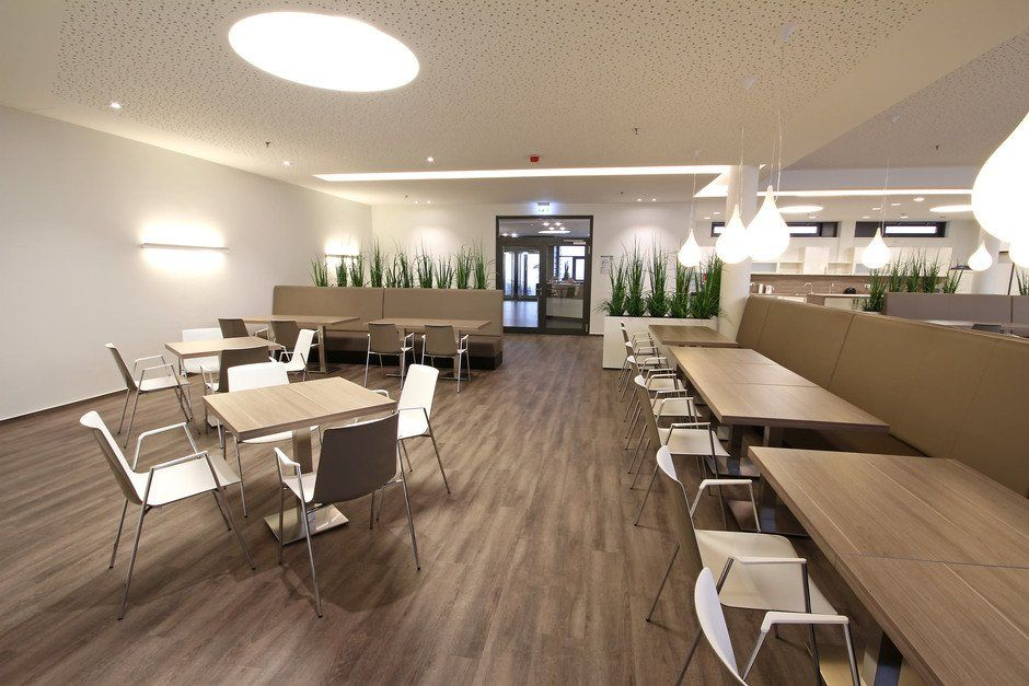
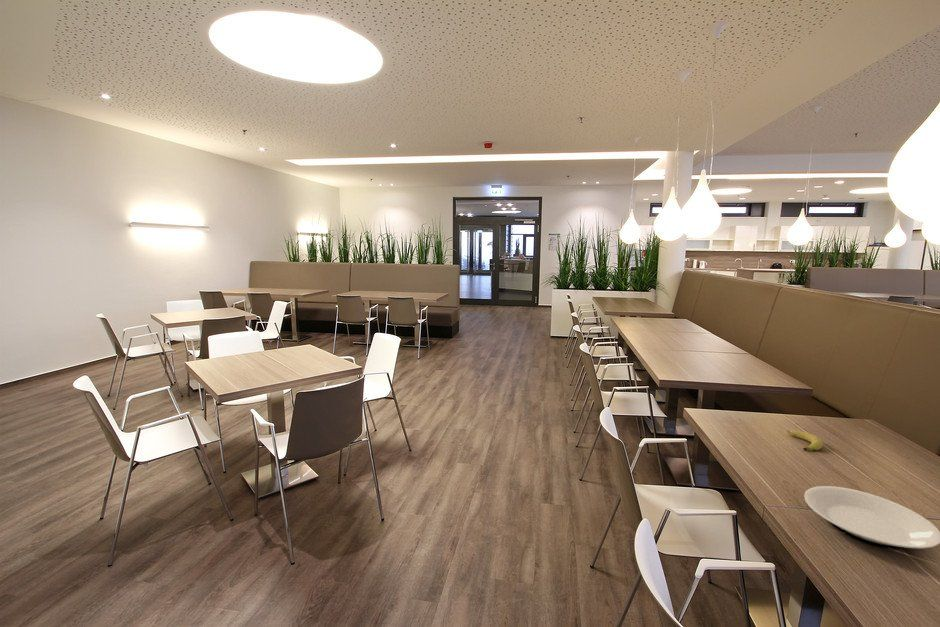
+ plate (866, 520)
+ fruit (804, 439)
